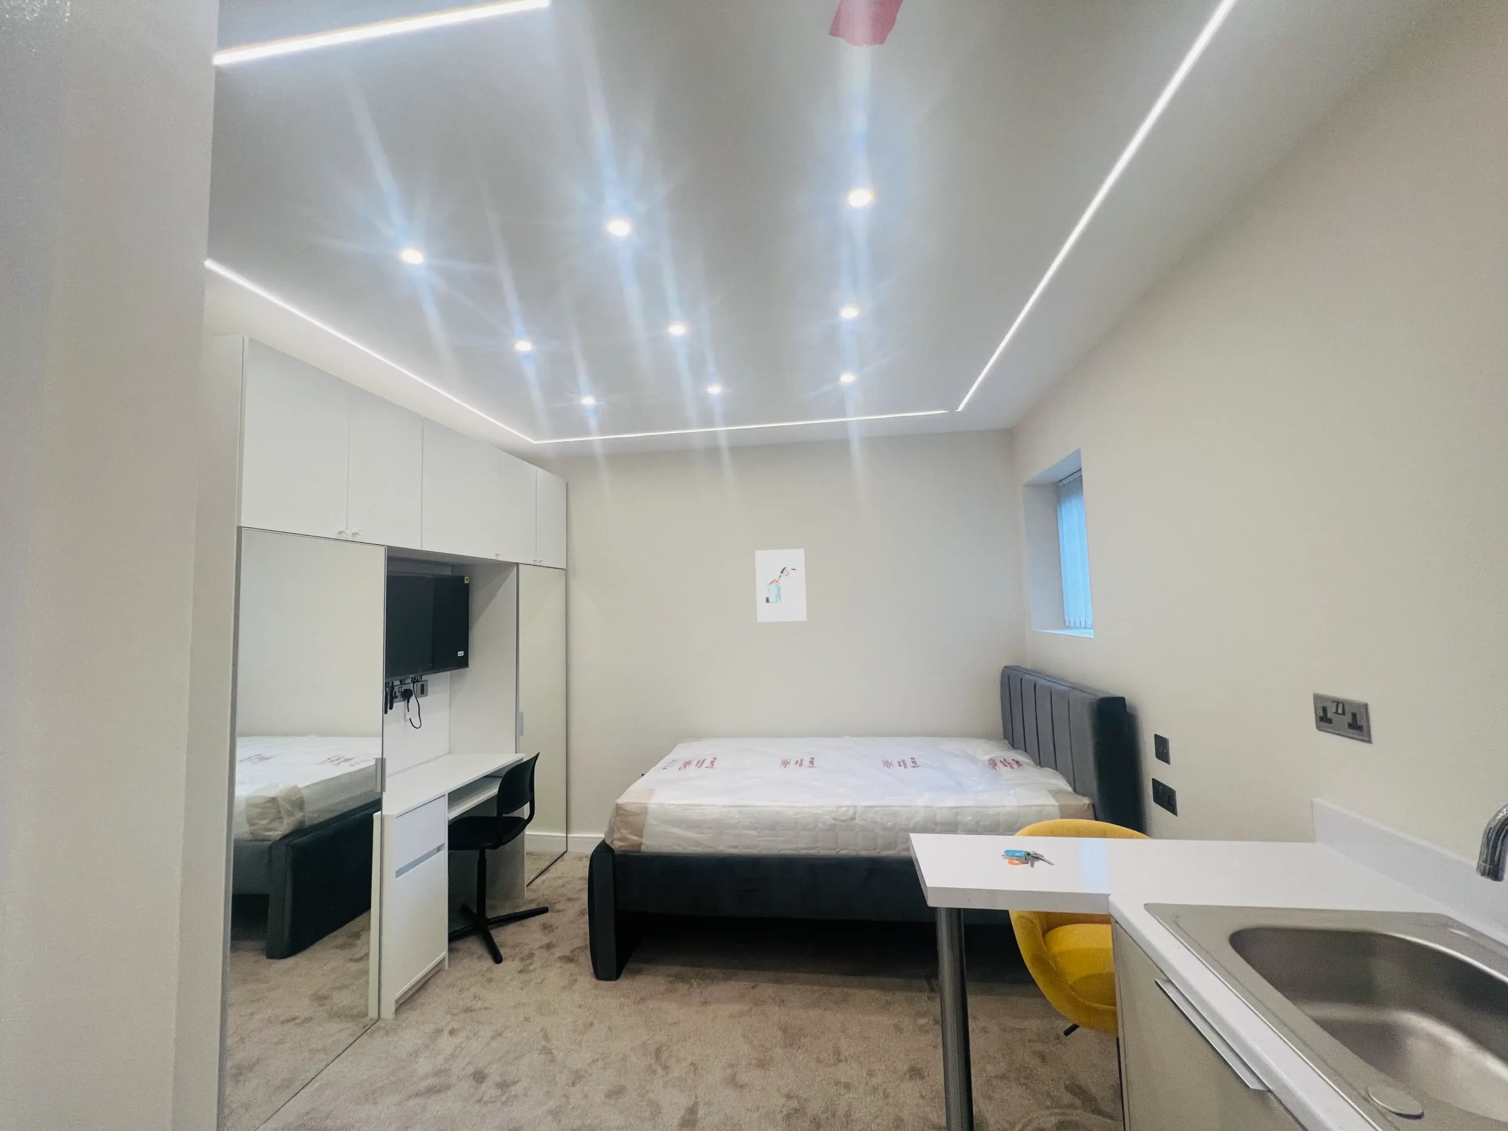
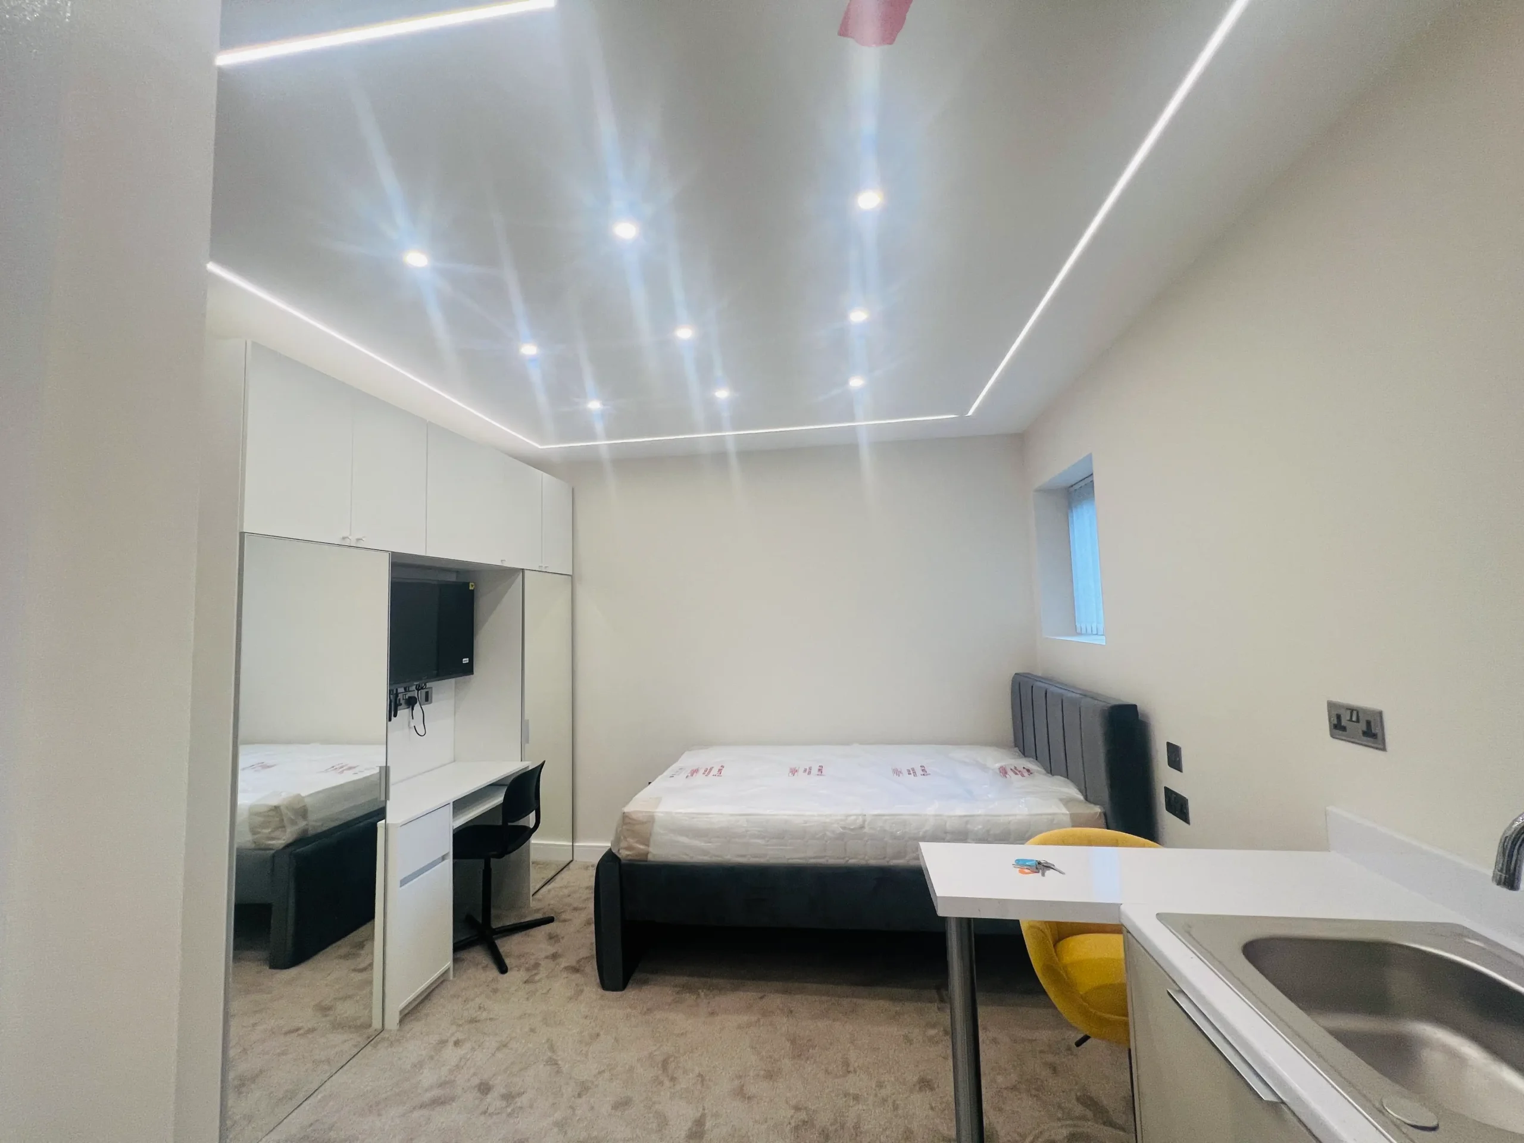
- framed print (780, 585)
